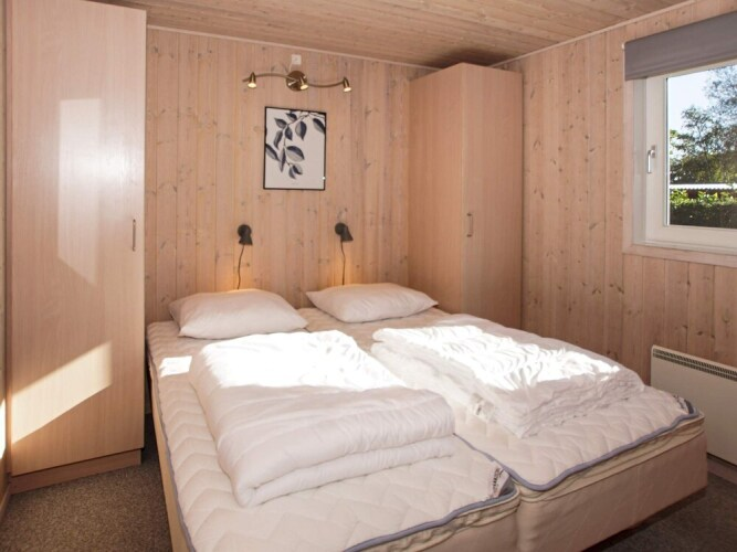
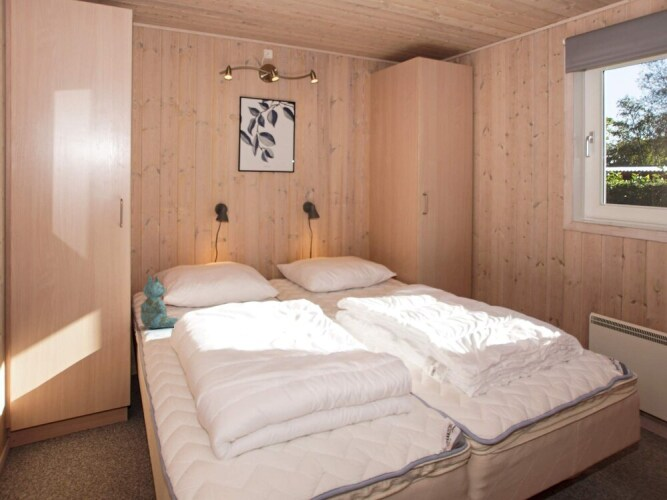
+ stuffed bear (160, 301)
